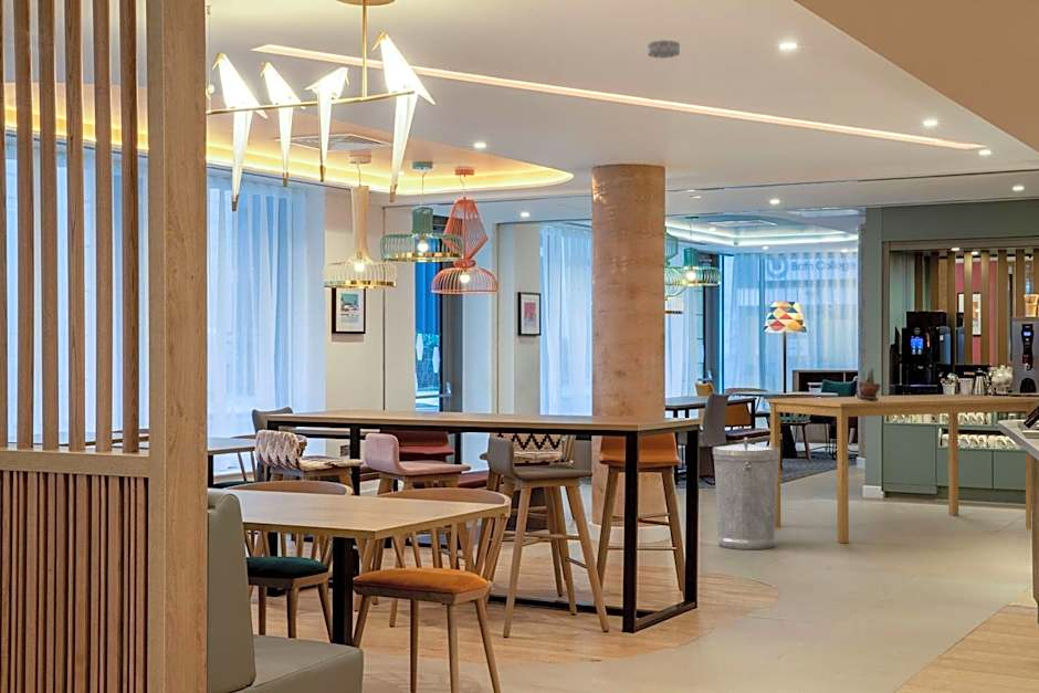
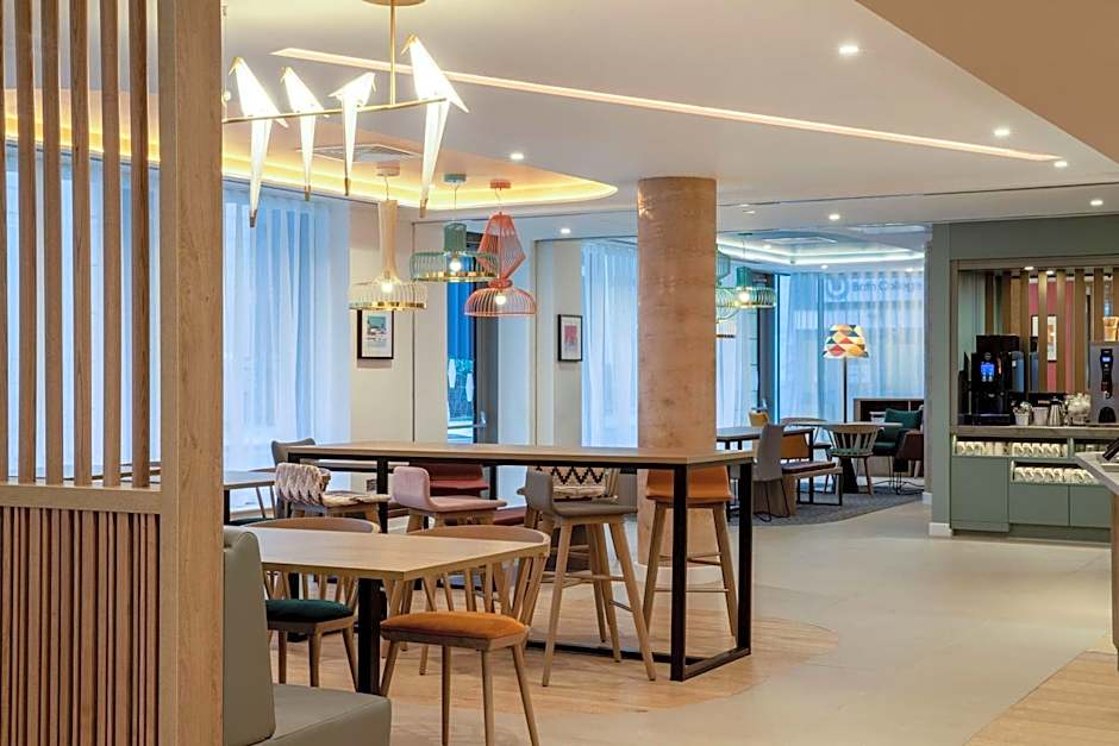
- dining table (948, 463)
- potted plant (869, 384)
- smoke detector (663, 49)
- trash can (746, 491)
